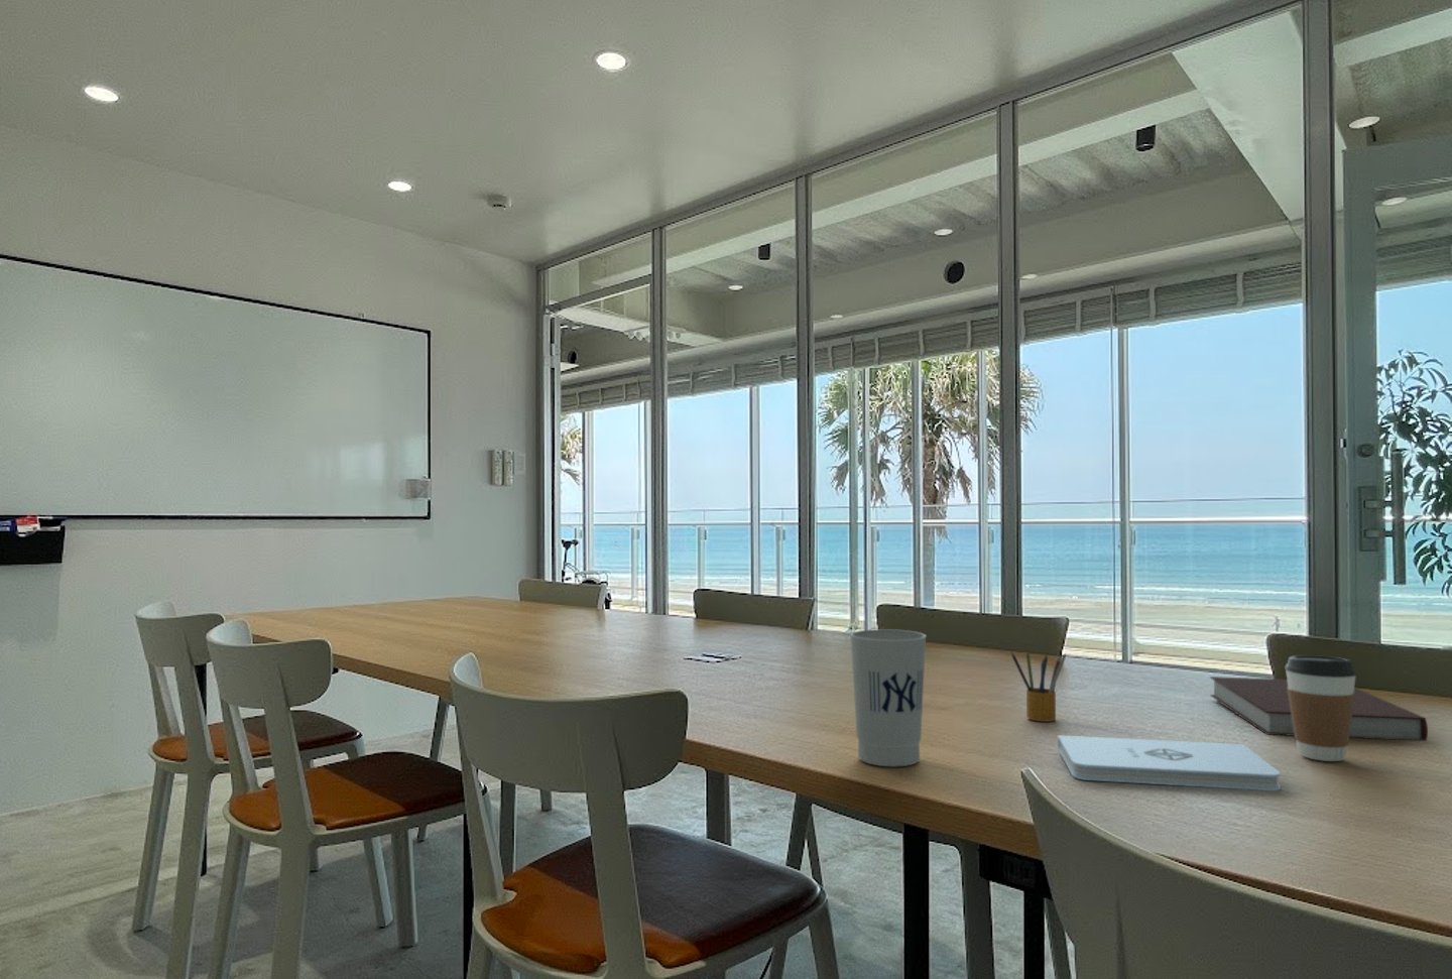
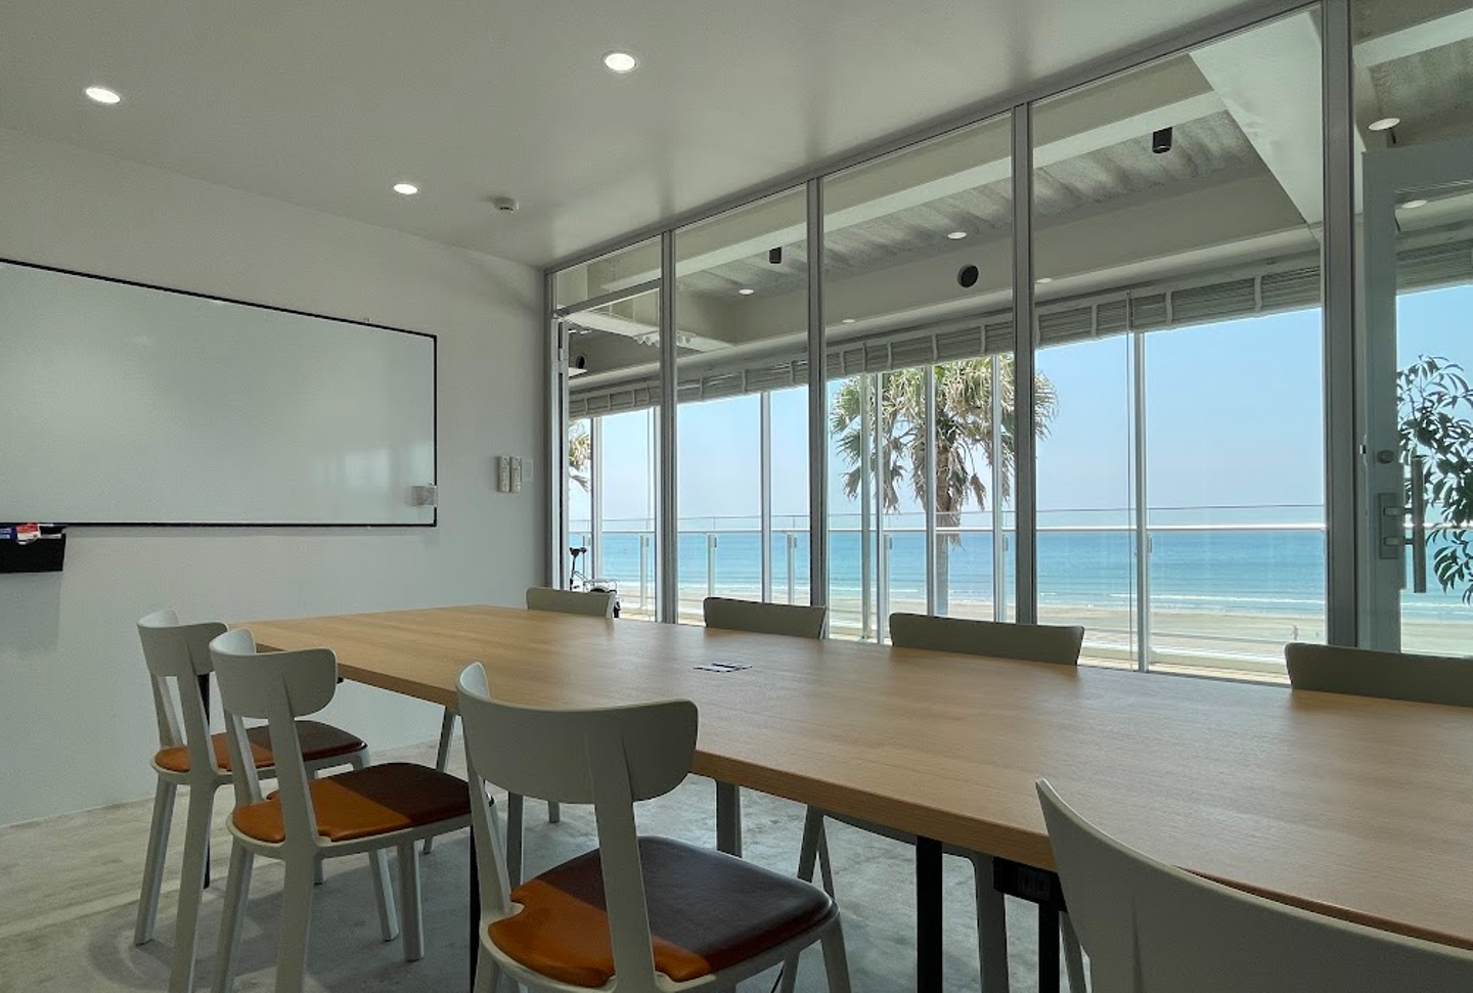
- cup (888, 696)
- notepad (1161, 760)
- pencil box (1040, 684)
- coffee cup (1320, 707)
- notebook (1289, 707)
